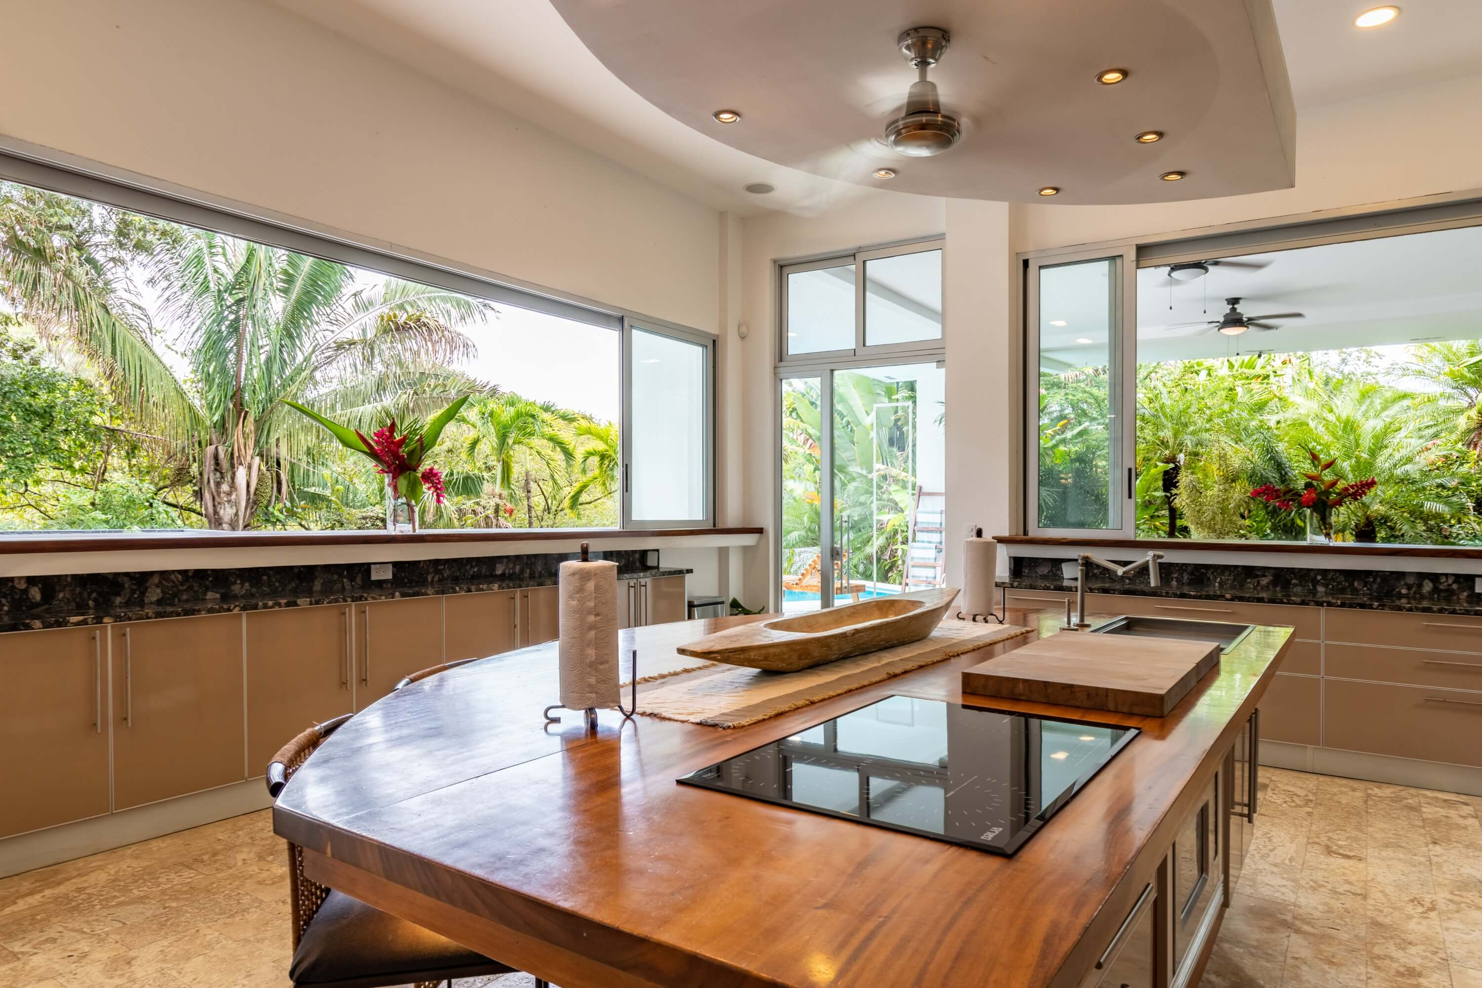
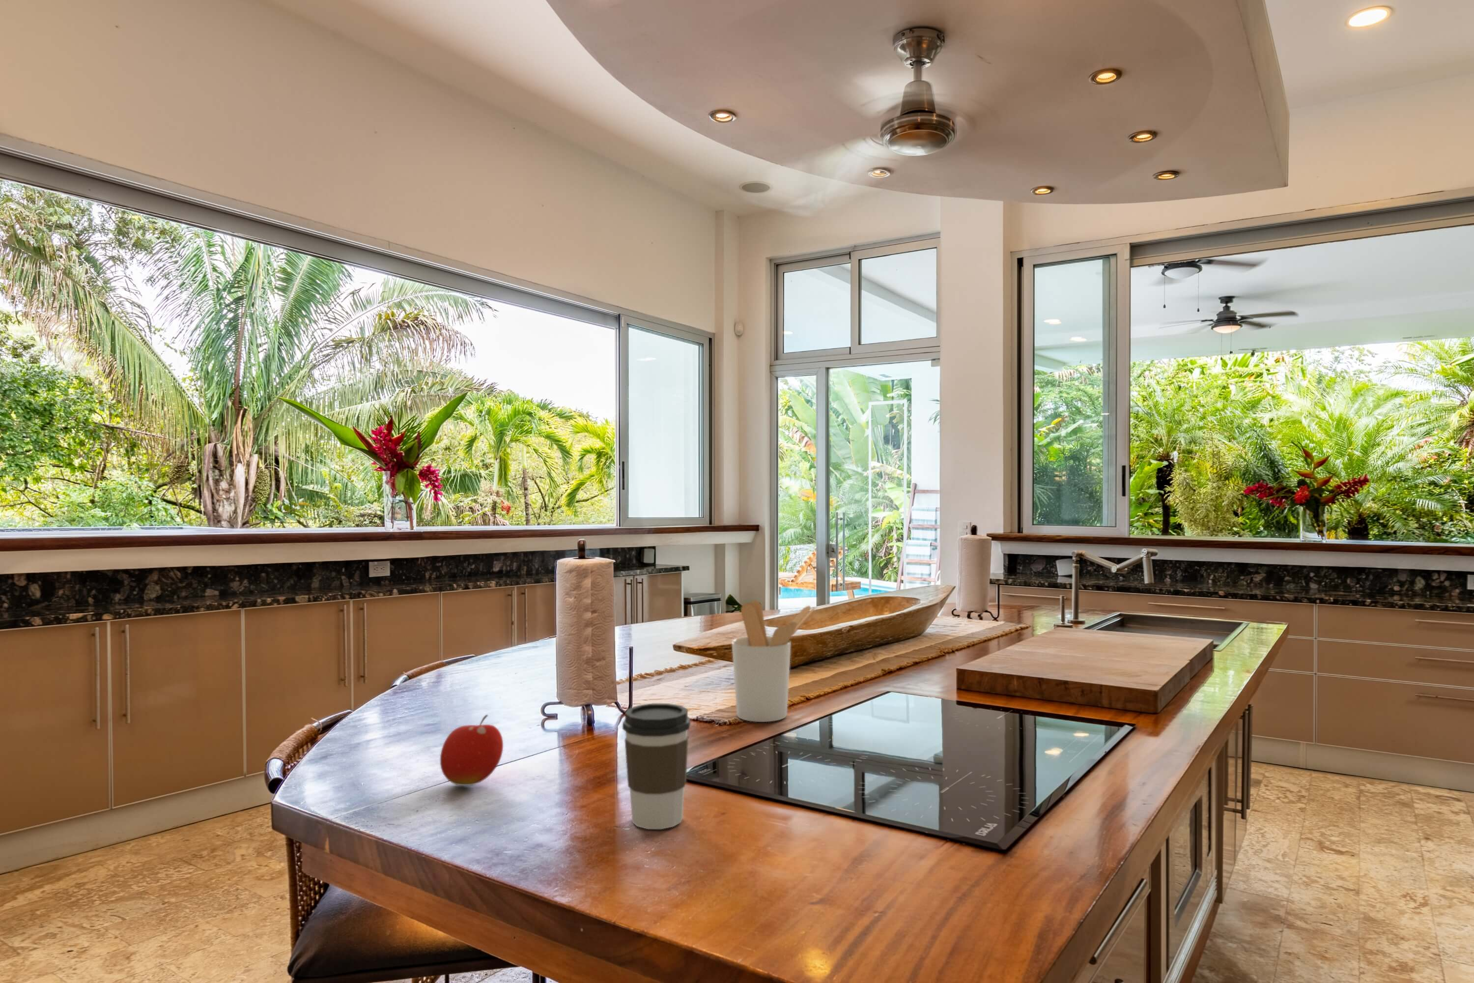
+ fruit (470, 750)
+ coffee cup (657, 766)
+ utensil holder (775, 658)
